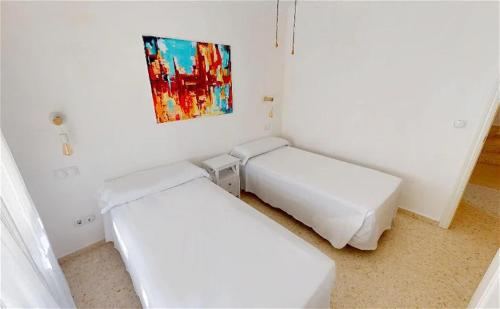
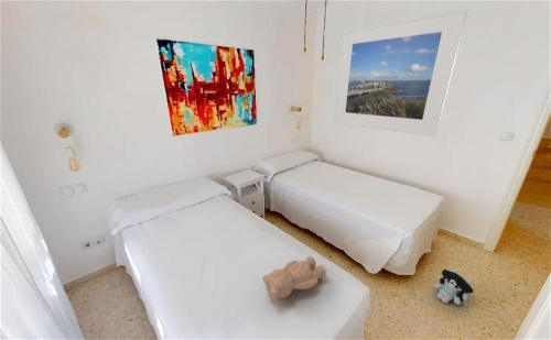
+ teddy bear (293, 276)
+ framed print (385, 79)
+ plush toy (454, 287)
